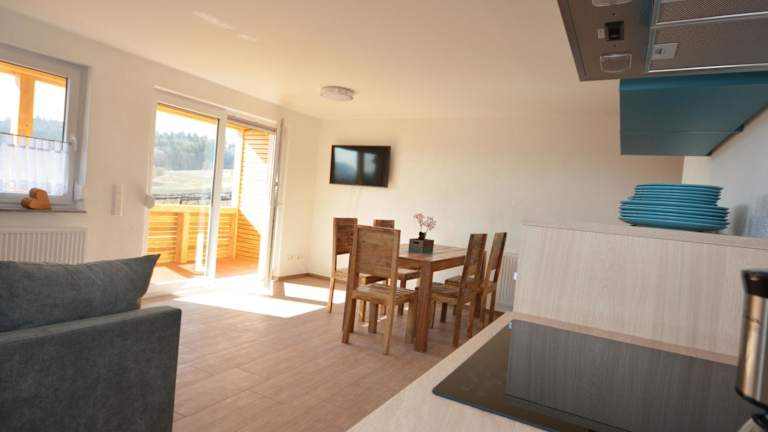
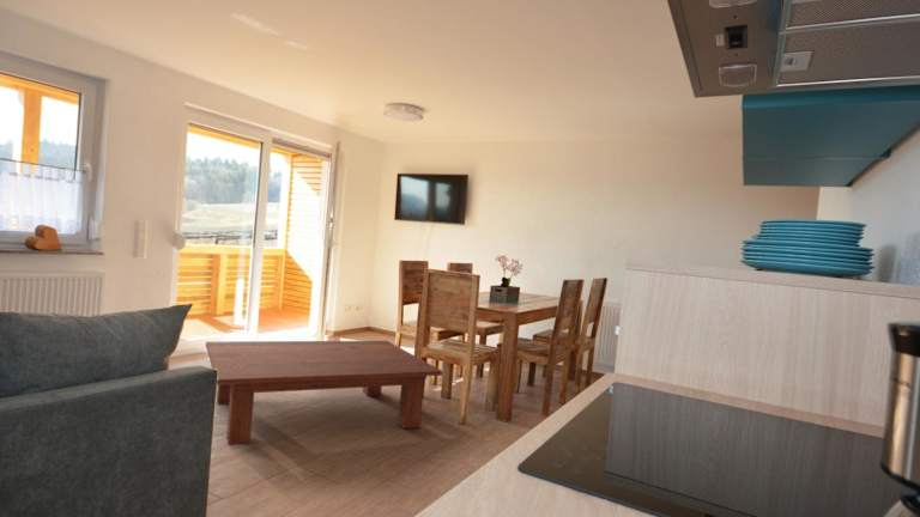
+ coffee table (317, 384)
